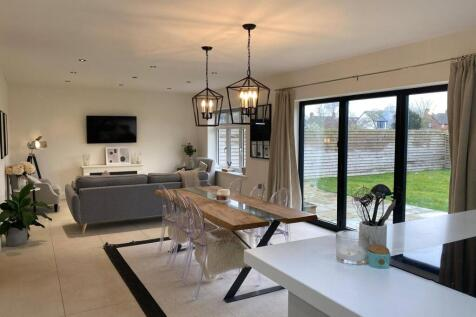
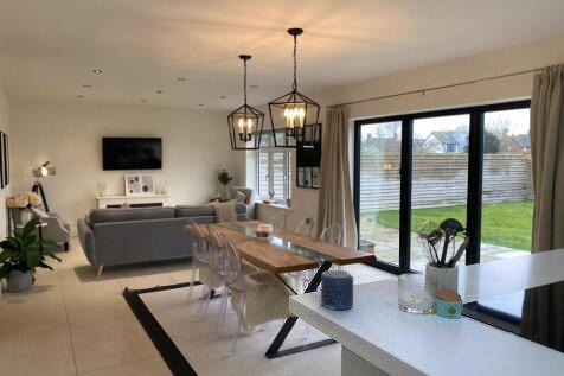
+ candle (337, 288)
